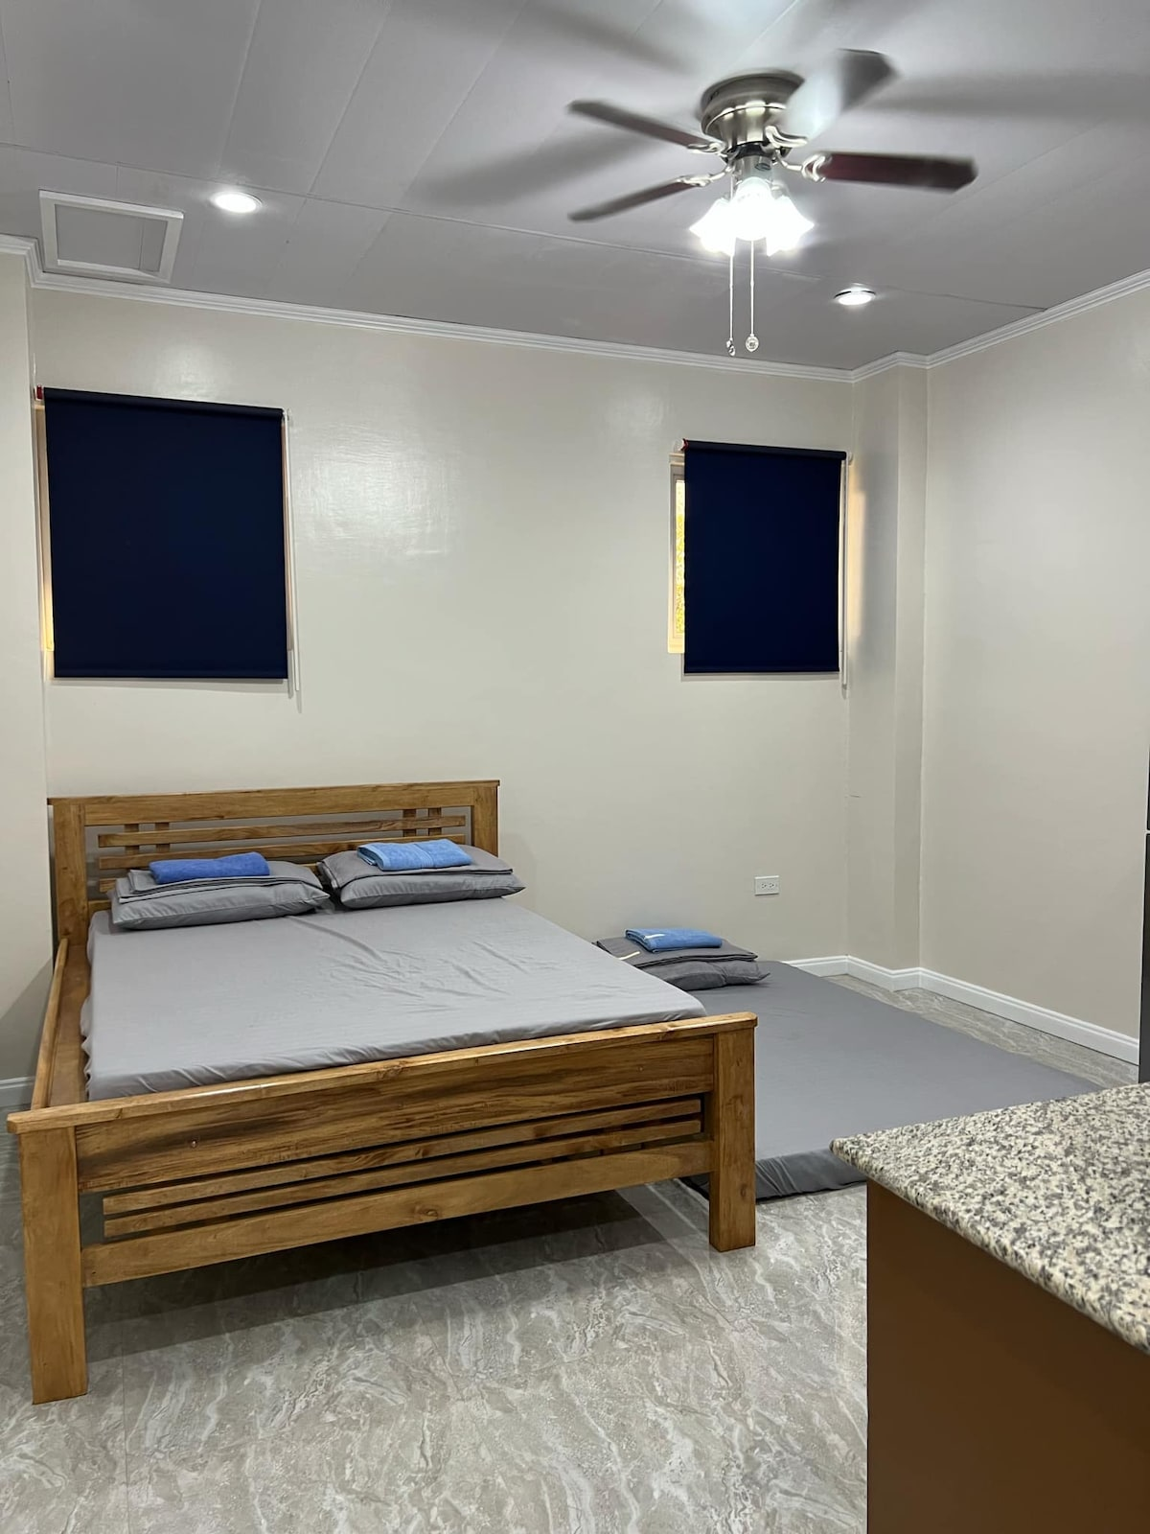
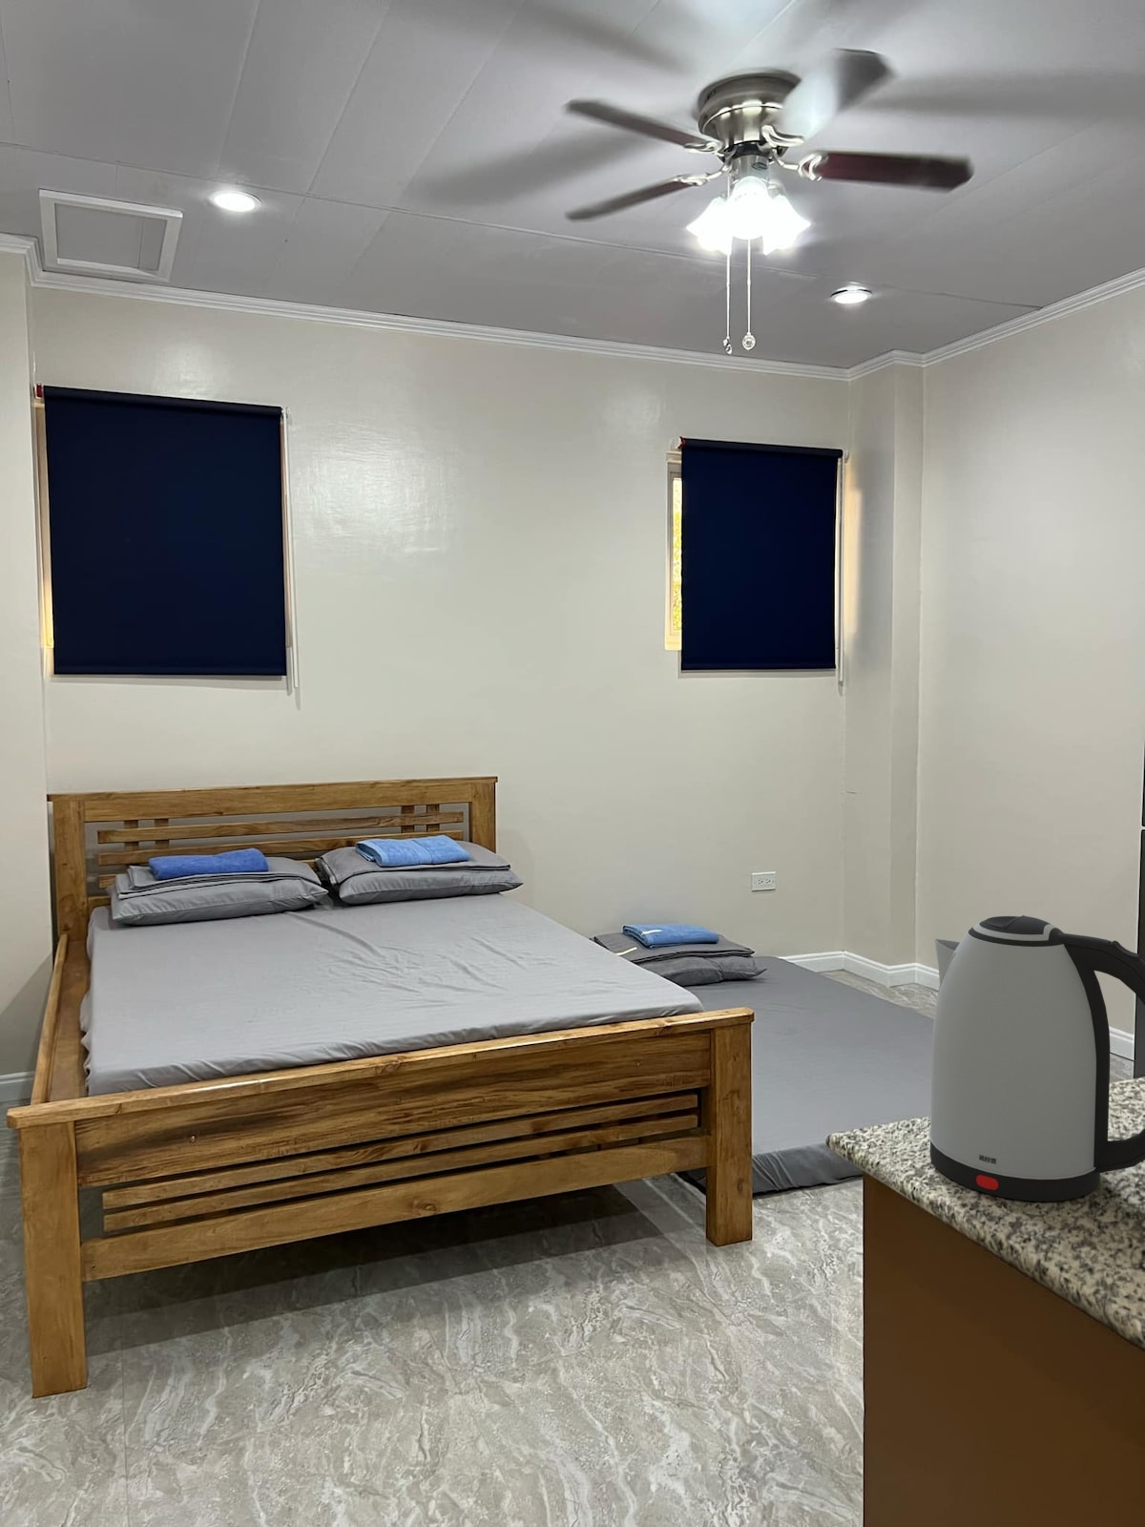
+ kettle (1048, 1048)
